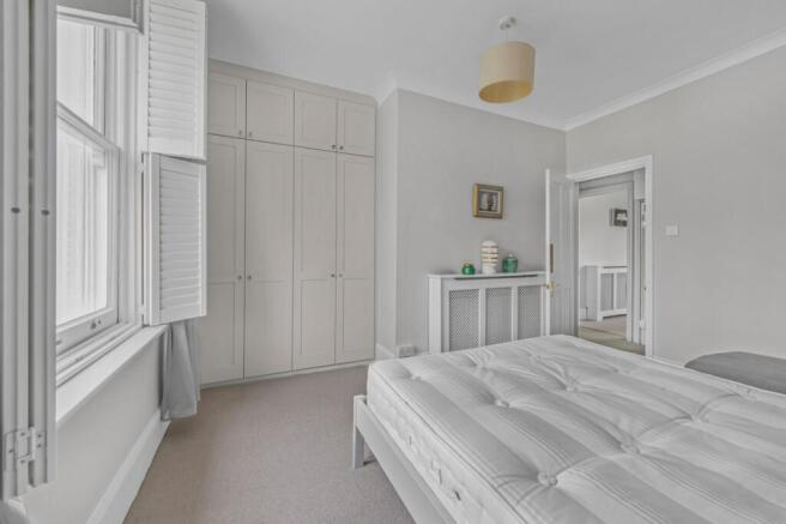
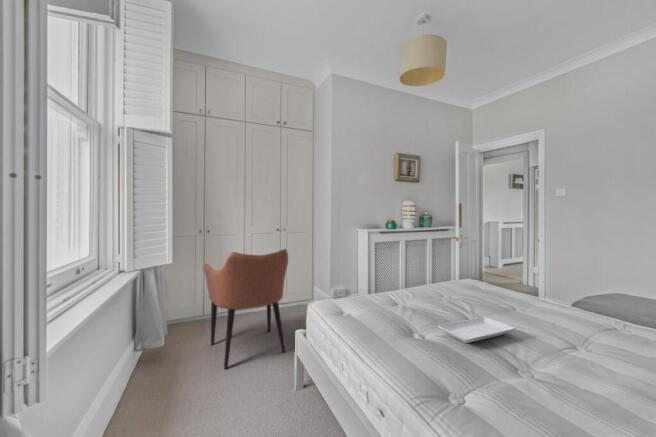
+ armchair (250, 298)
+ tray (476, 330)
